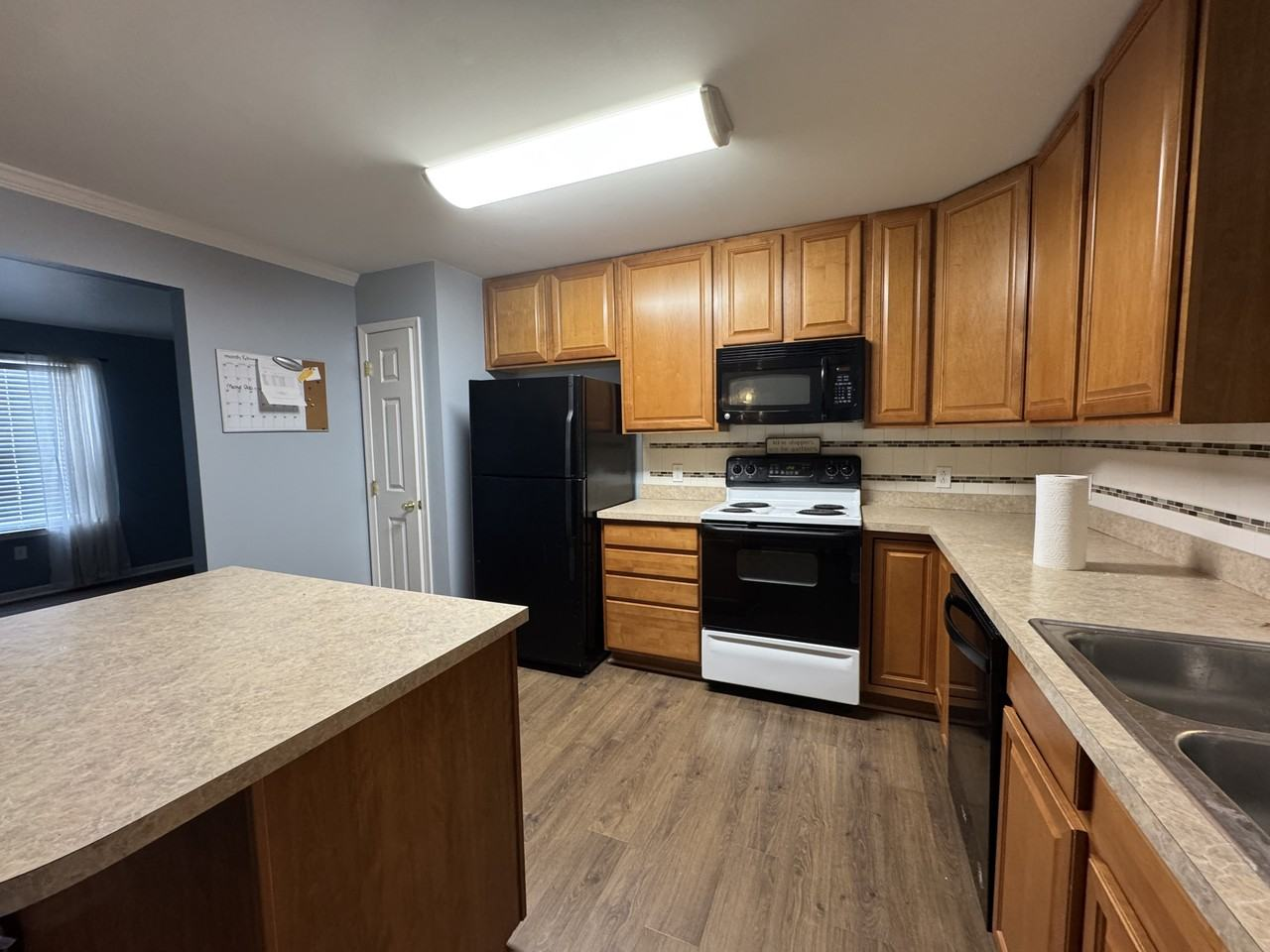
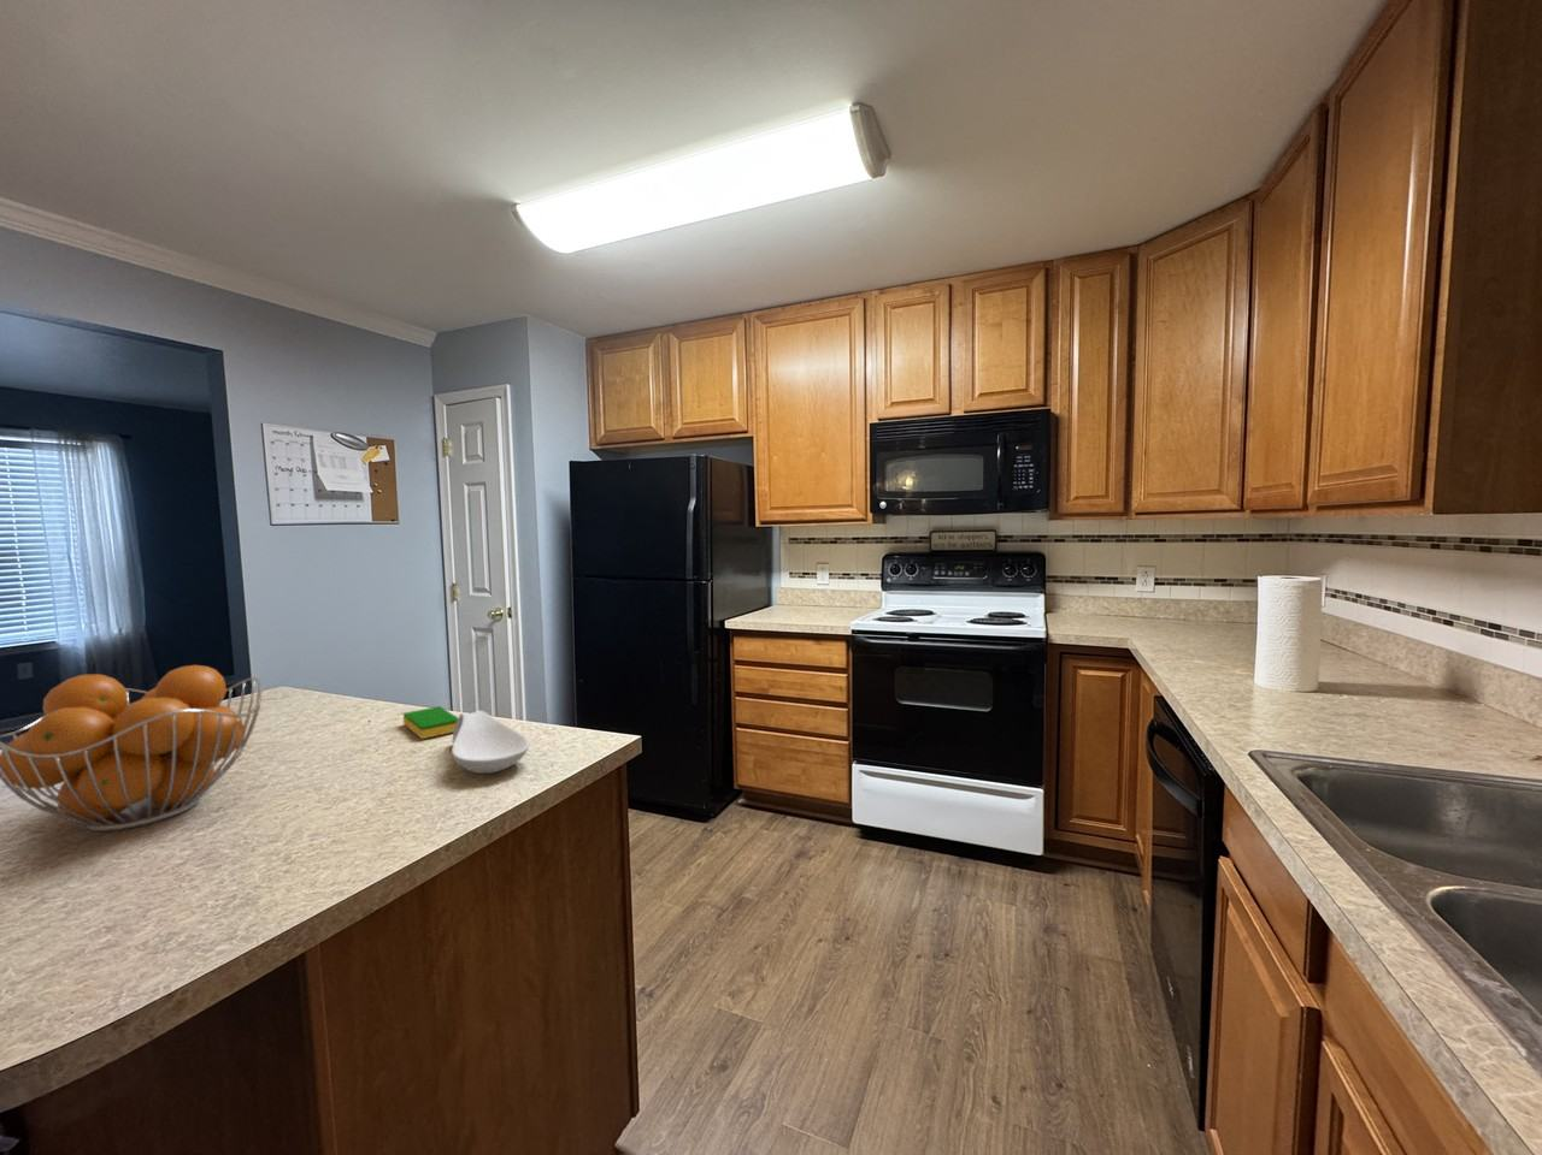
+ fruit basket (137, 742)
+ dish sponge (431, 721)
+ spoon rest (481, 739)
